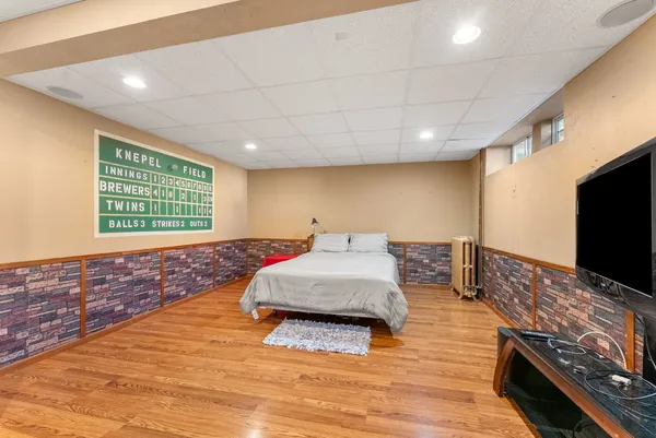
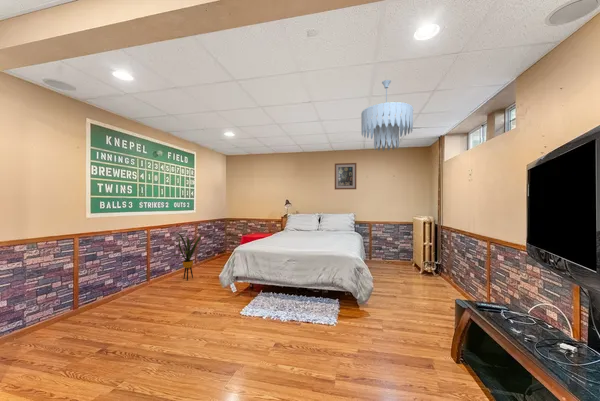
+ wall art (345, 176)
+ ceiling light fixture (386, 115)
+ house plant (187, 255)
